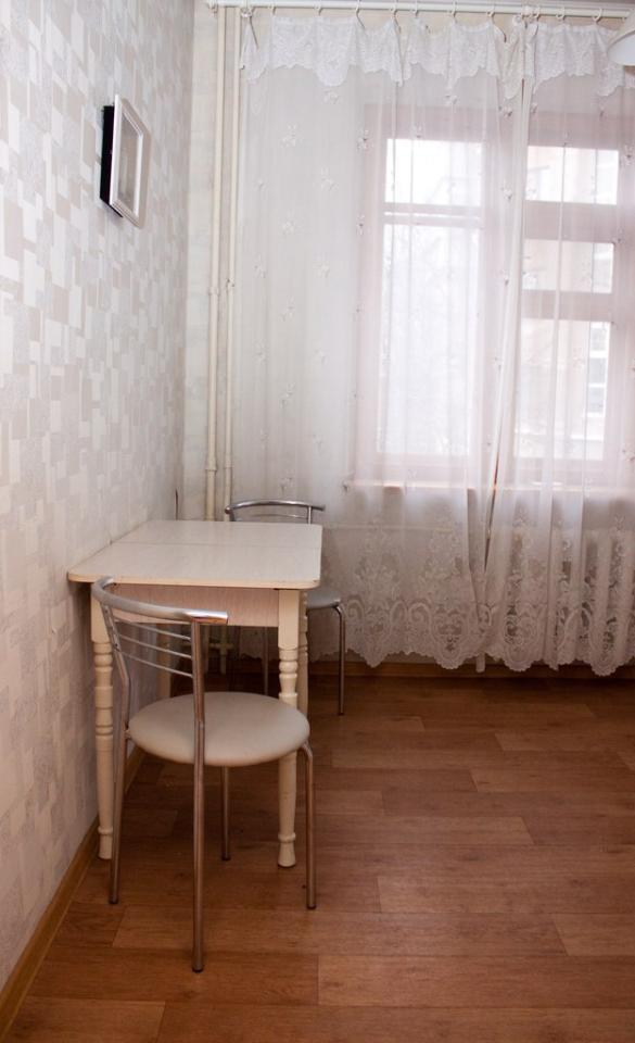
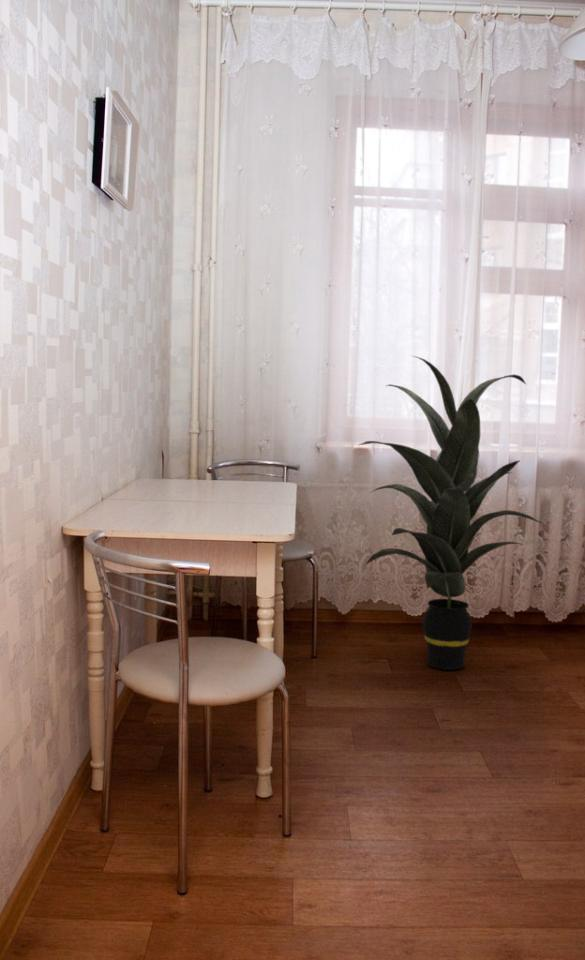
+ indoor plant (439, 511)
